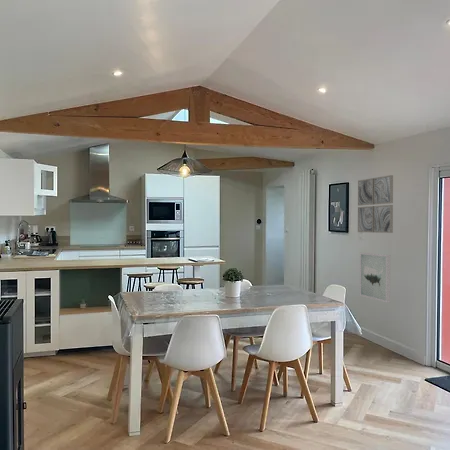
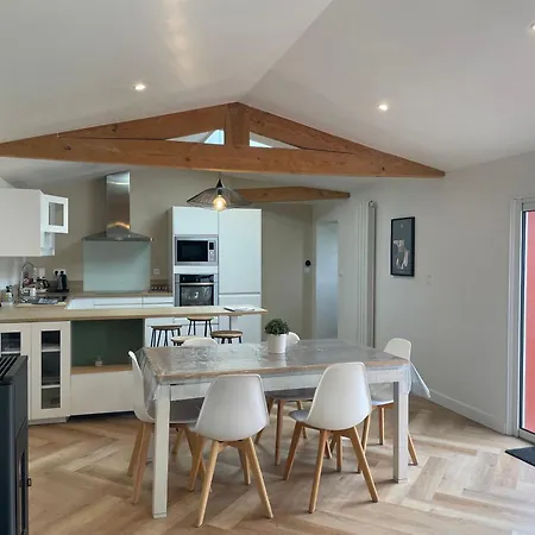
- wall art (374, 204)
- wall art (374, 276)
